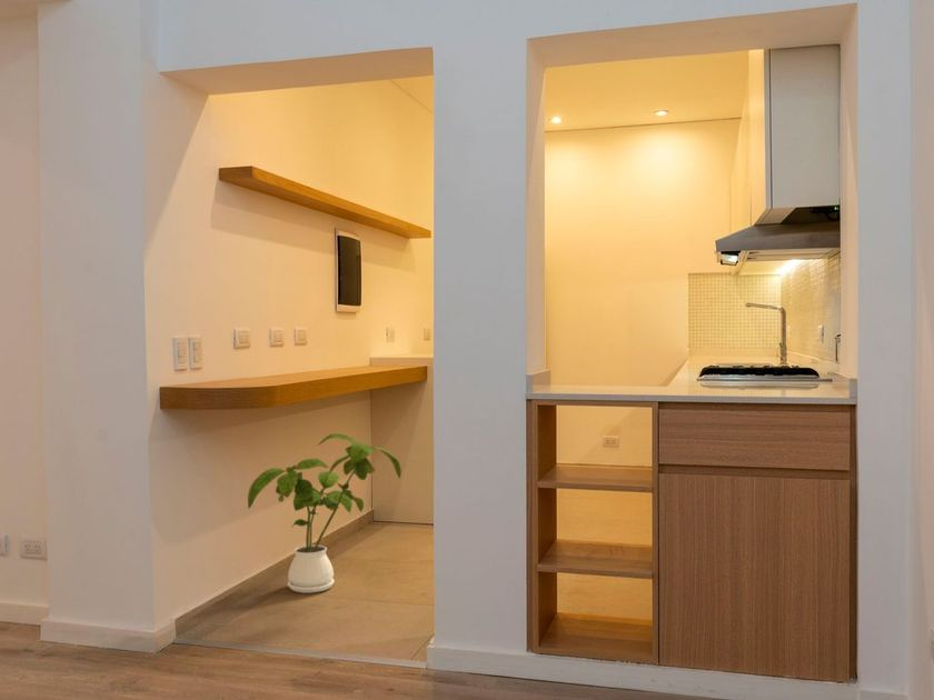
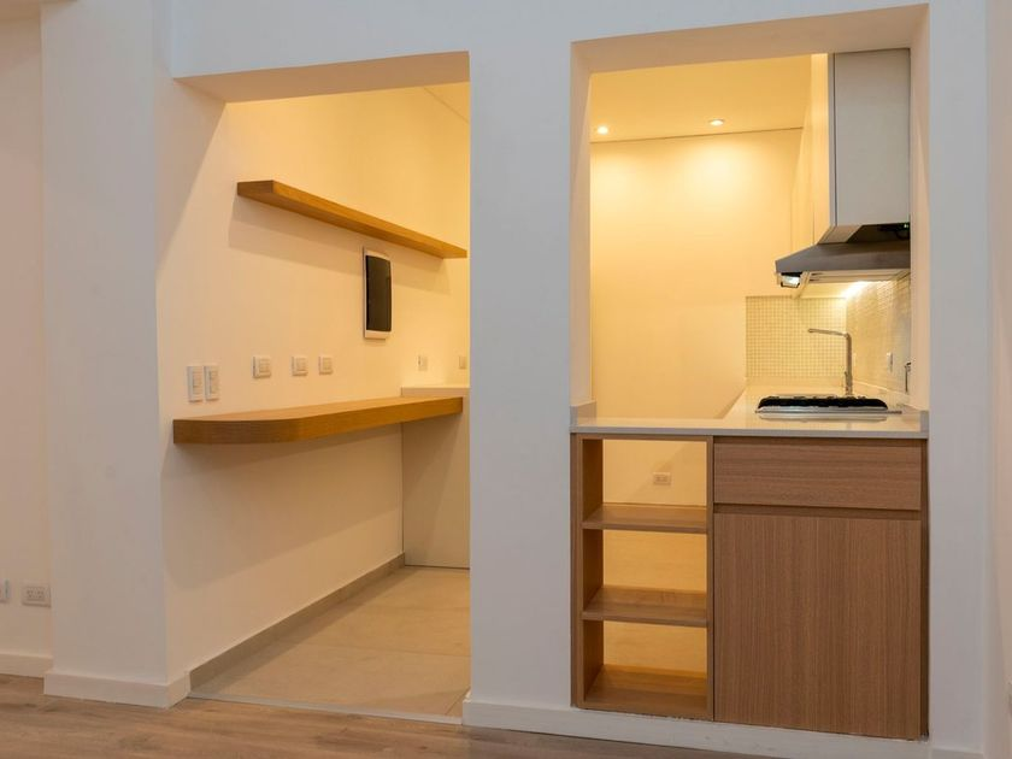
- house plant (335, 509)
